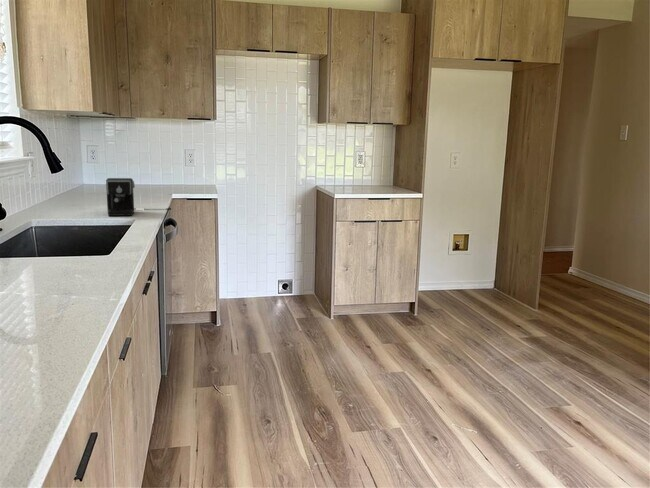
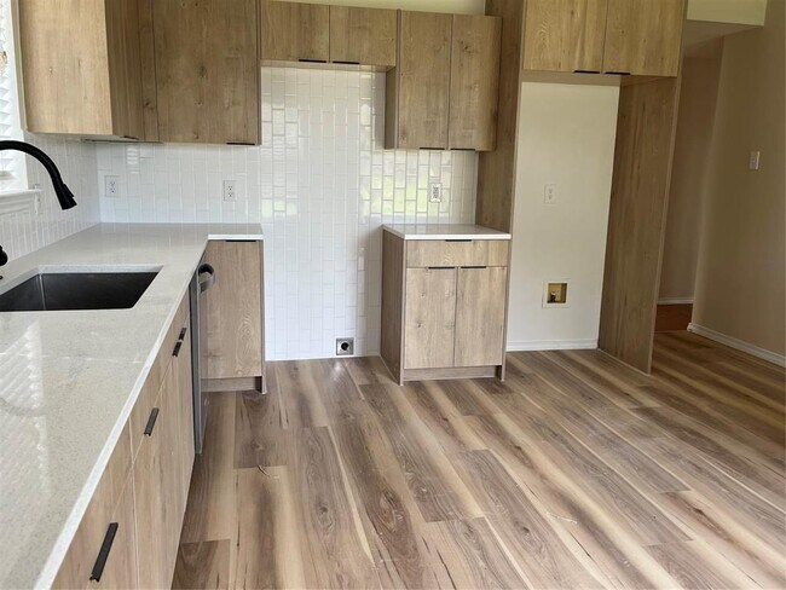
- coffee maker (133, 196)
